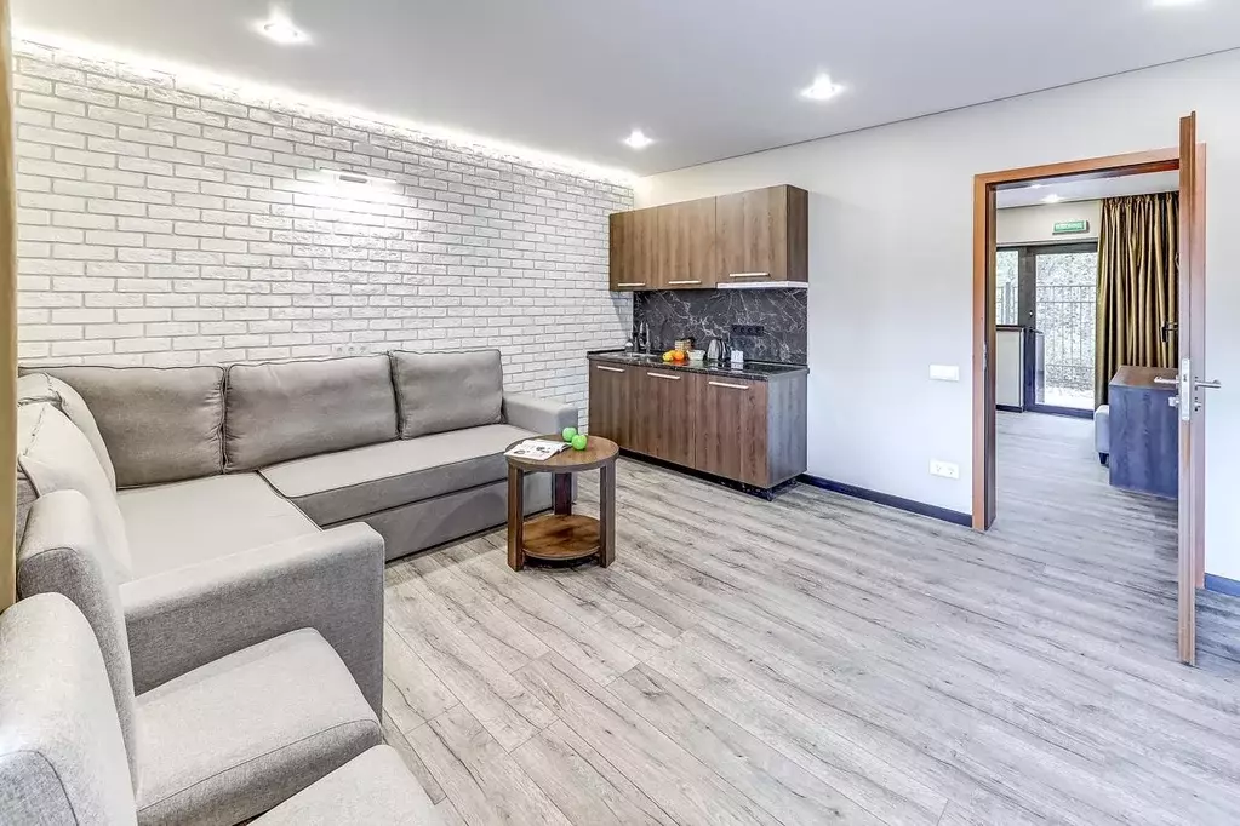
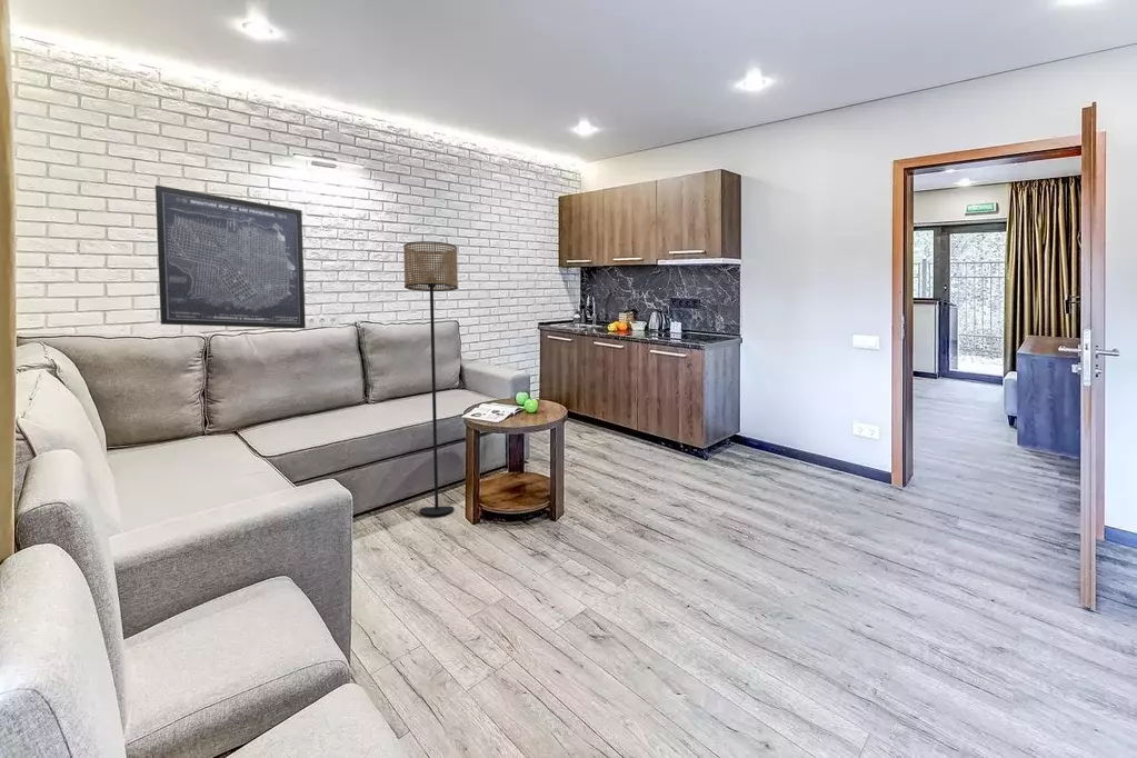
+ wall art (236, 262)
+ floor lamp (433, 379)
